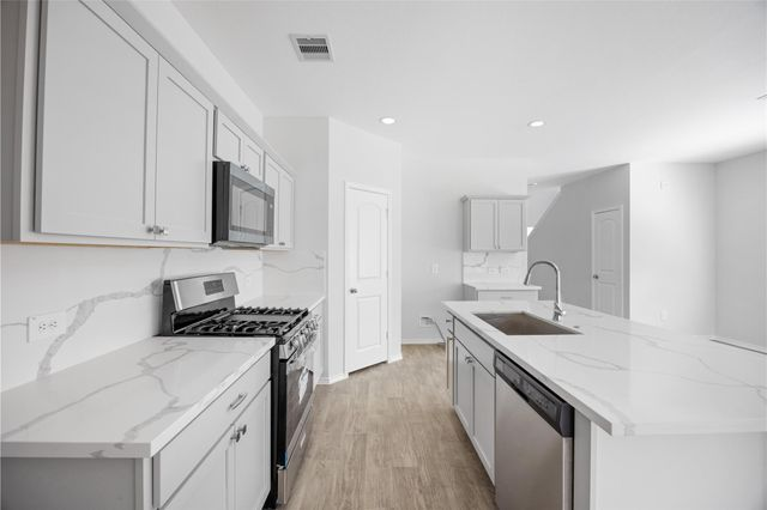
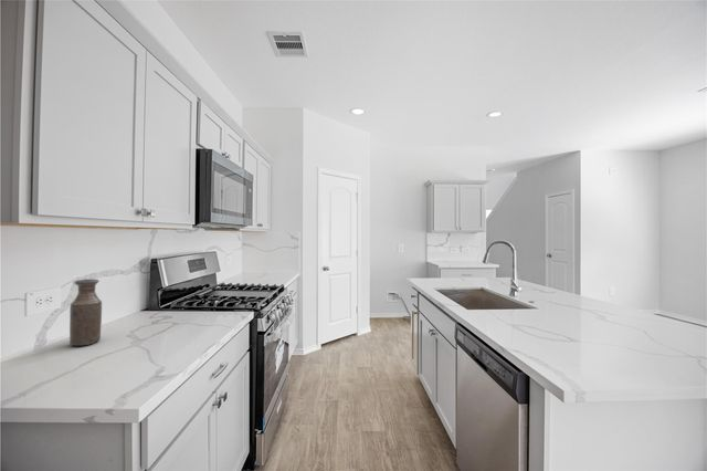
+ bottle (86, 311)
